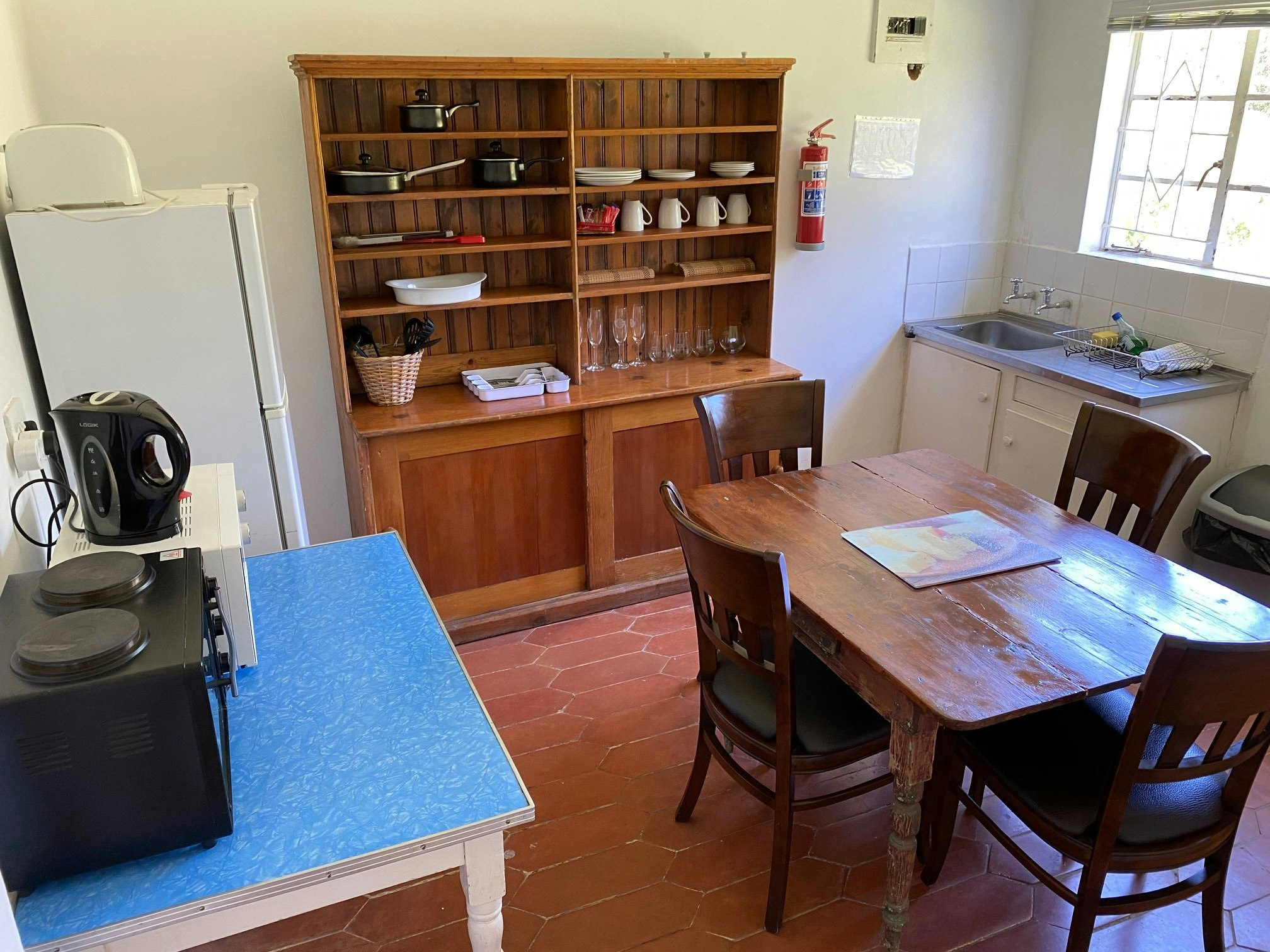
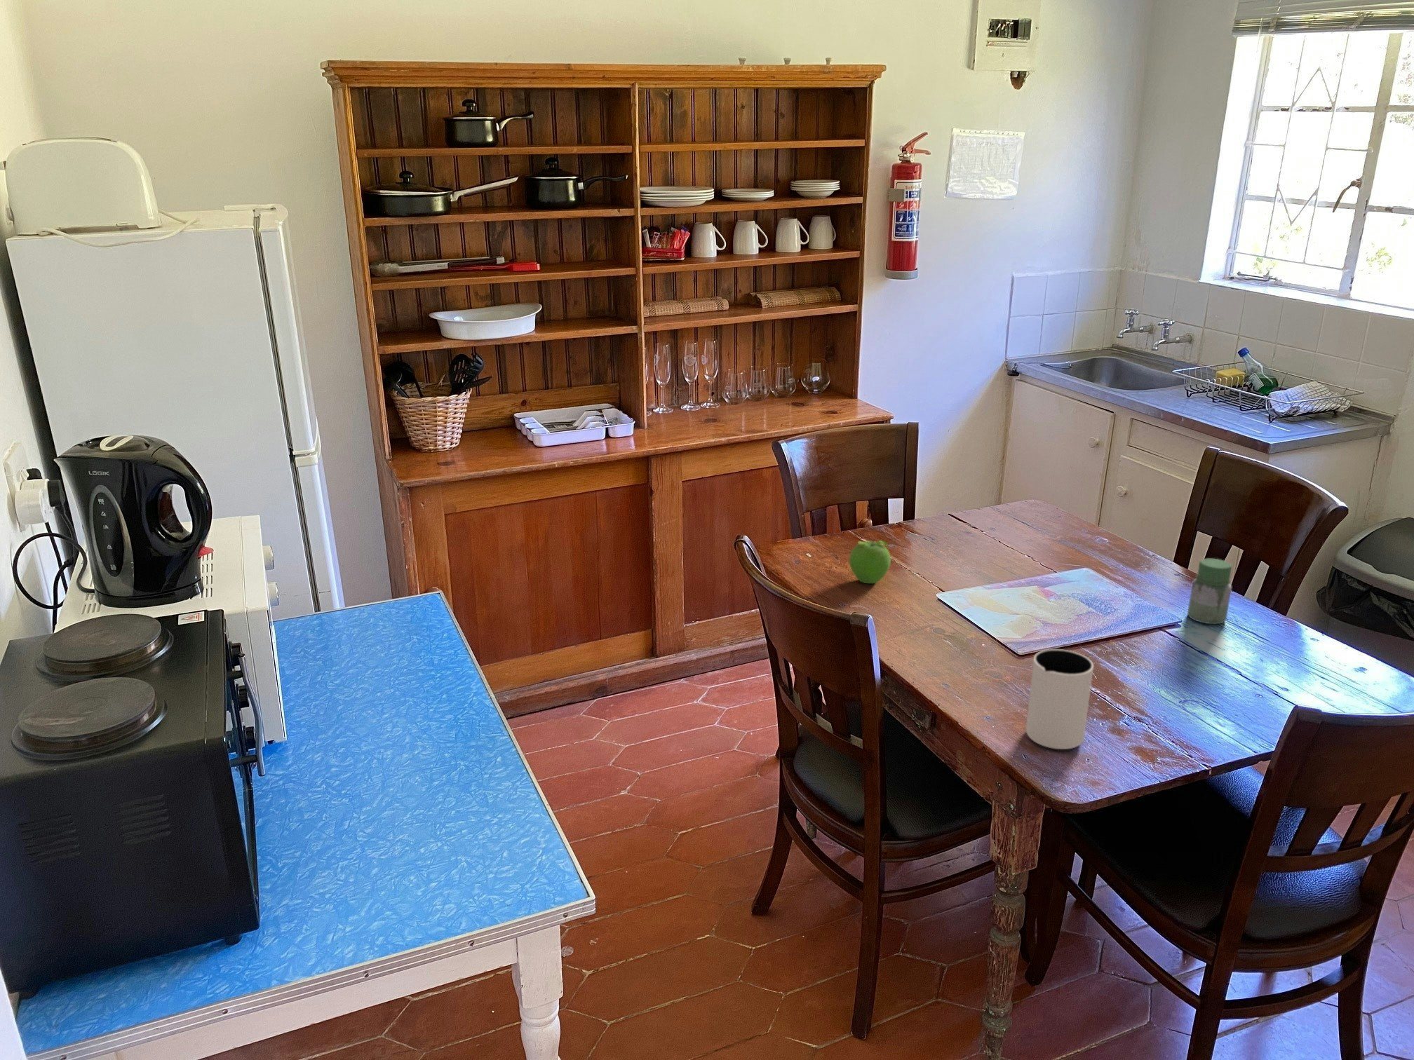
+ fruit (870, 559)
+ jar (1210, 590)
+ pitcher (1062, 697)
